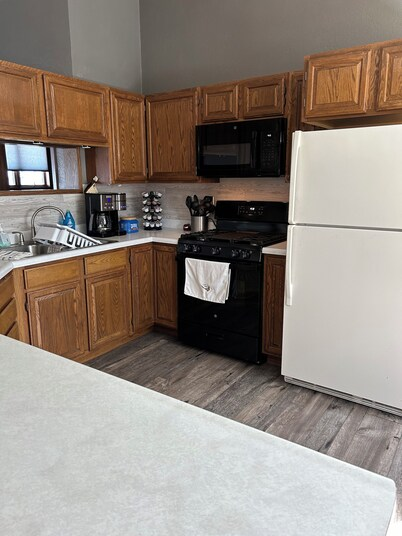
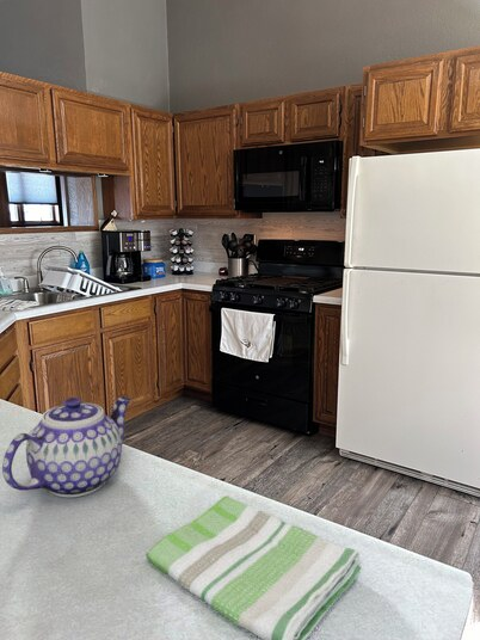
+ dish towel (252, 556)
+ teapot (74, 439)
